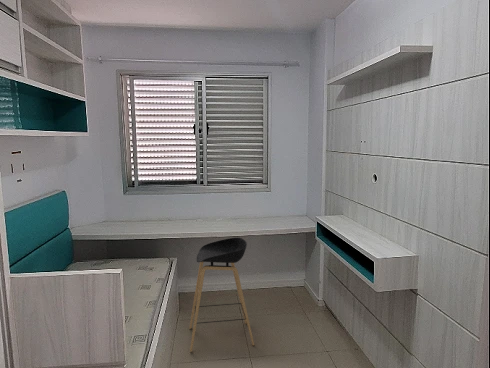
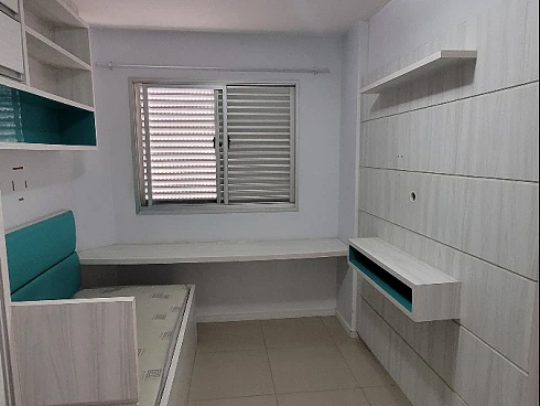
- stool (223, 304)
